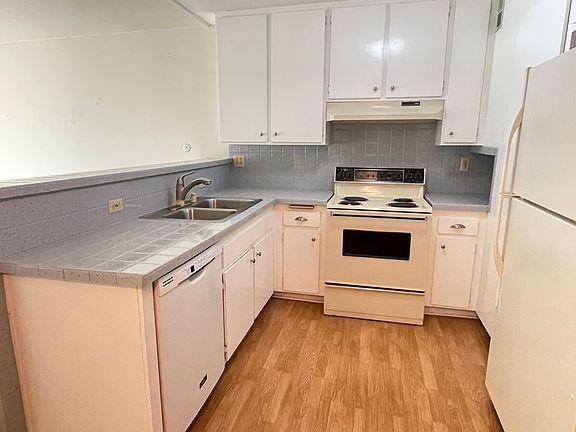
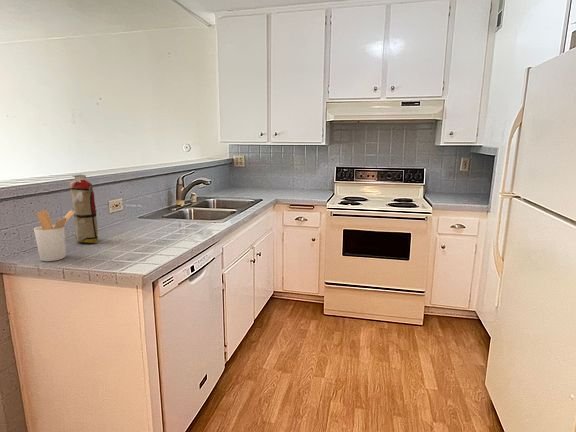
+ dress (83, 208)
+ utensil holder (57, 233)
